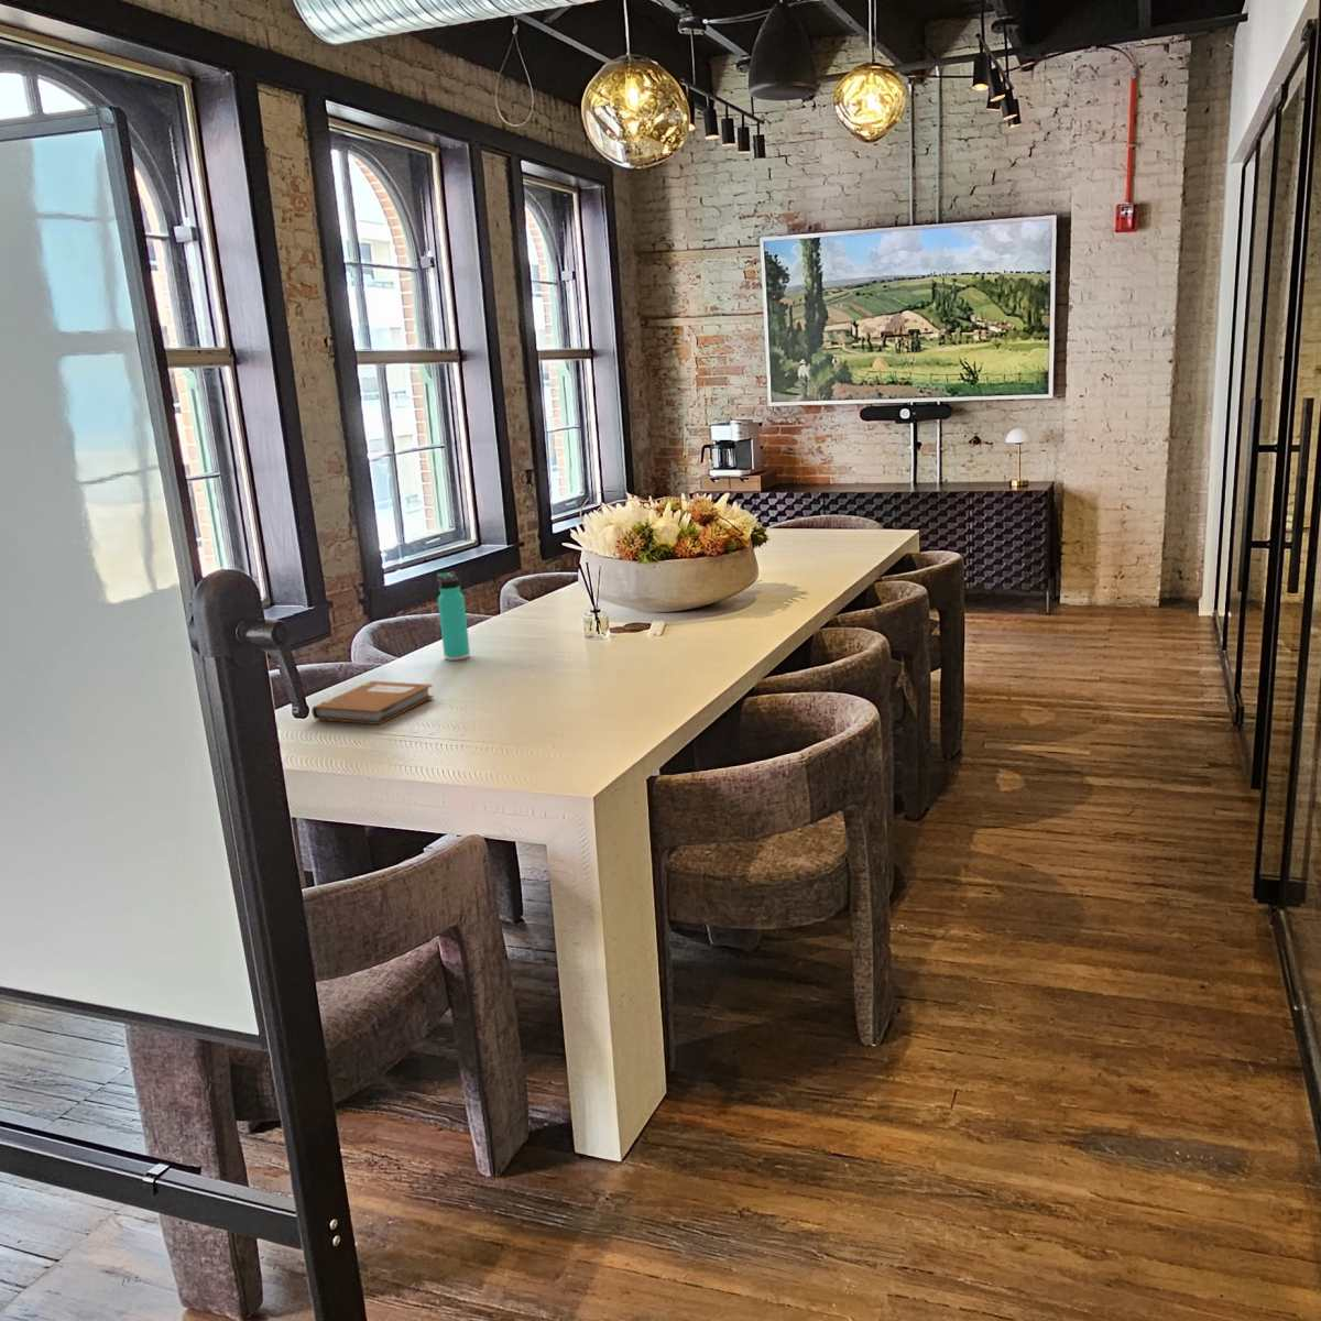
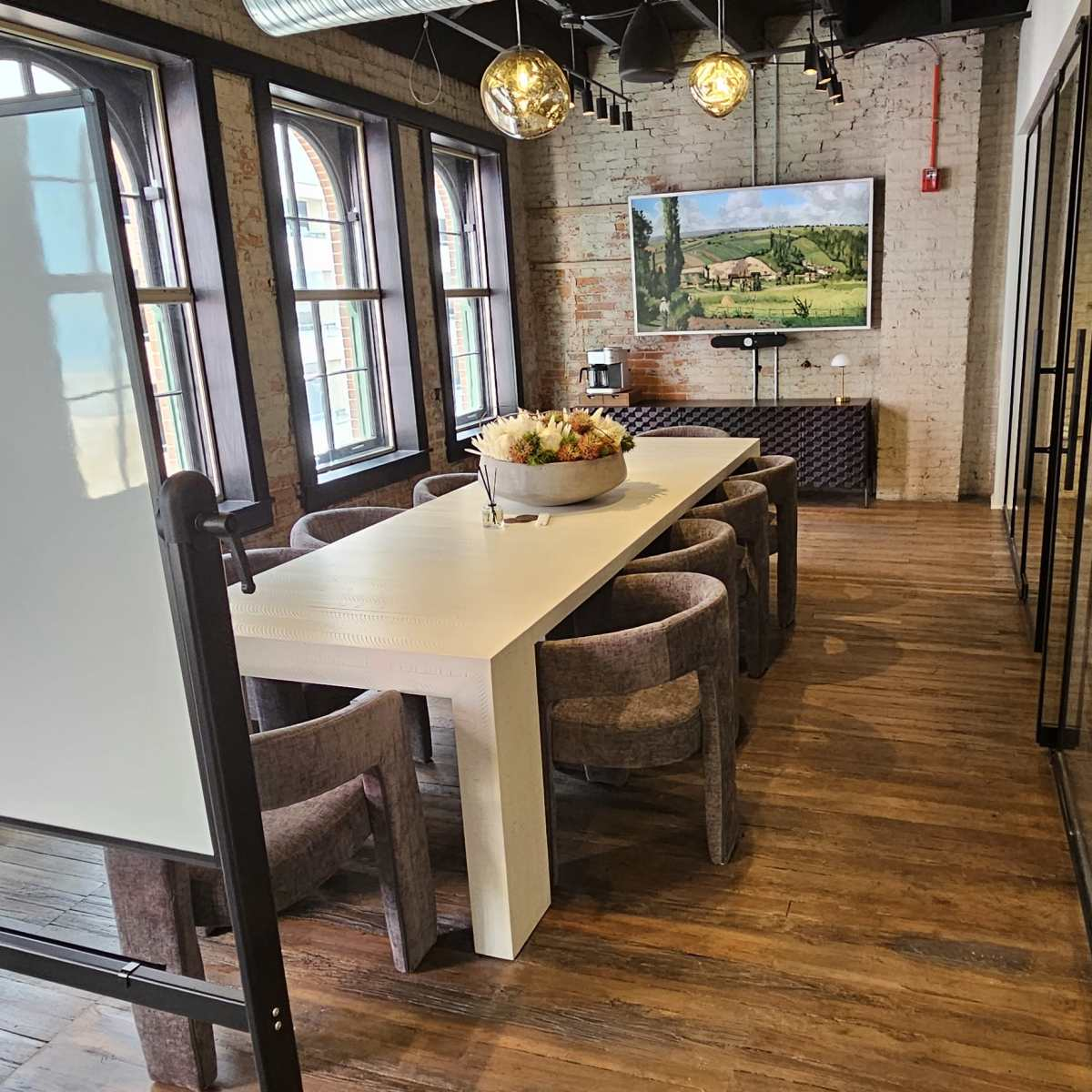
- notebook (374, 700)
- thermos bottle (452, 616)
